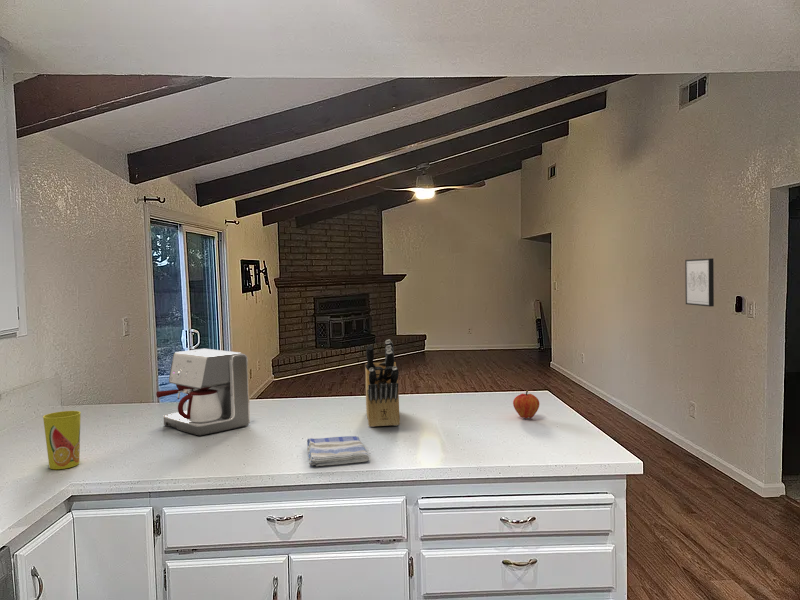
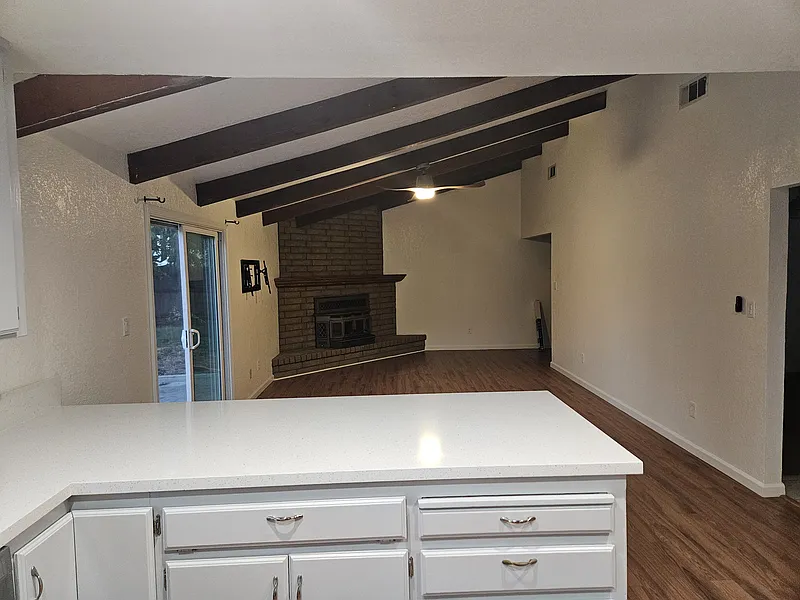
- wall art (699, 282)
- cup (63, 439)
- coffee maker (206, 388)
- dish towel (336, 449)
- knife block (381, 379)
- fruit (526, 404)
